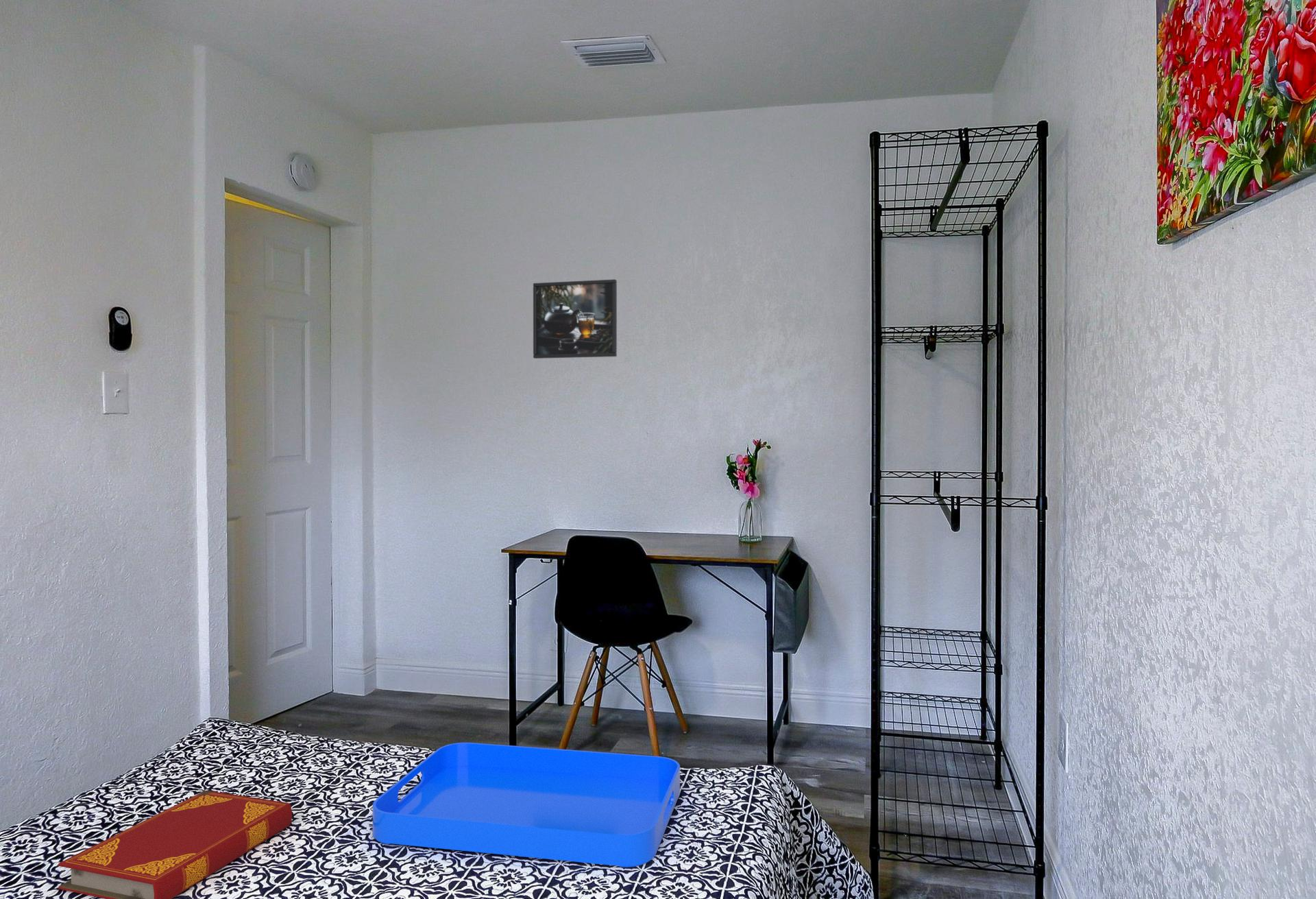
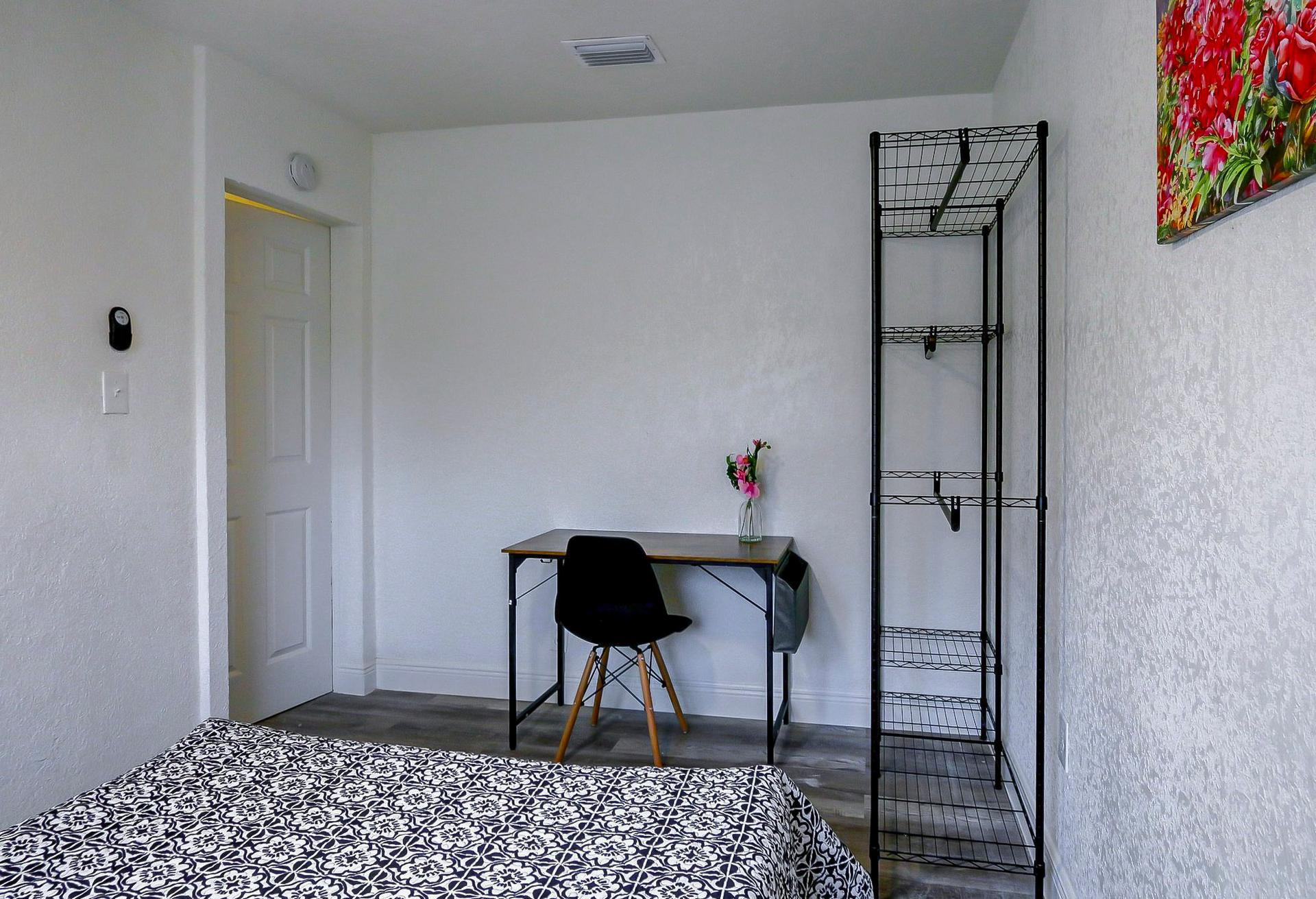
- serving tray (535, 797)
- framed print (574, 319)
- hardback book (184, 843)
